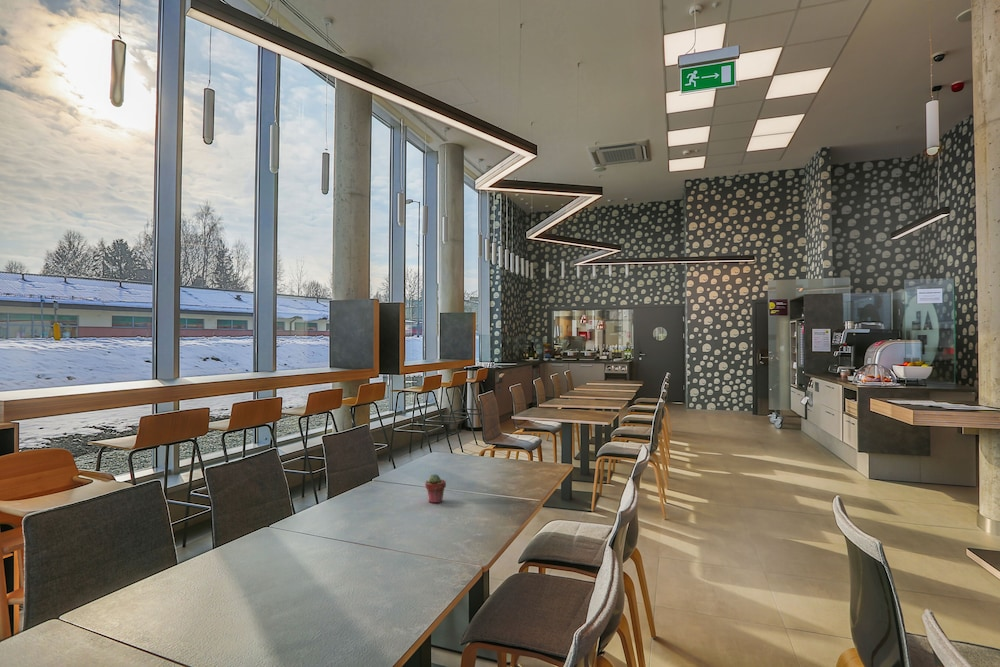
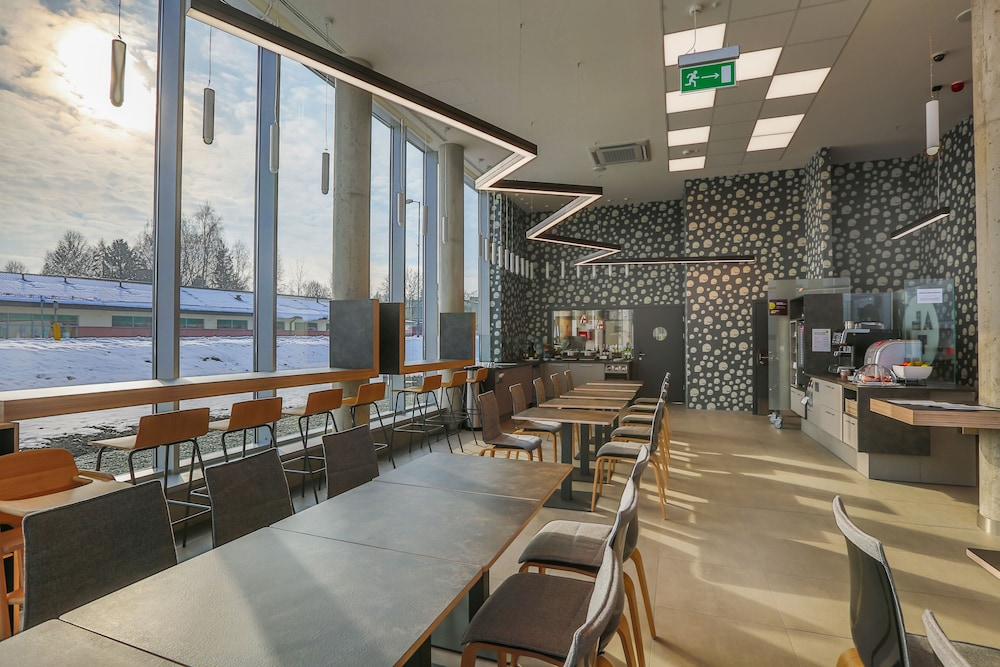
- potted succulent (435, 487)
